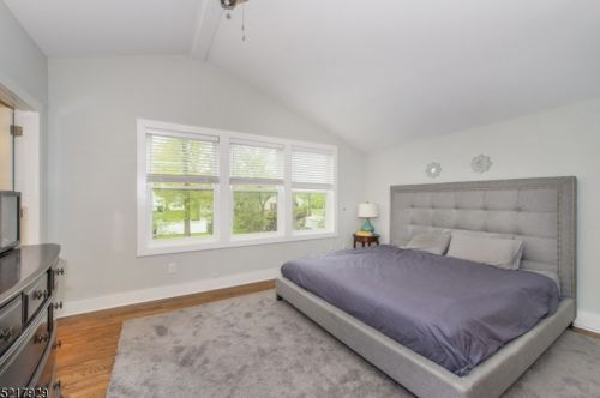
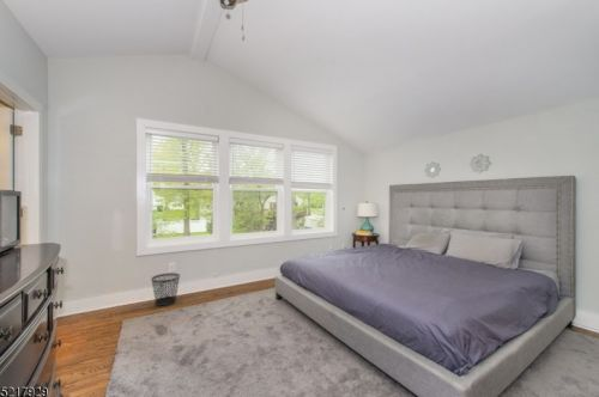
+ wastebasket (165, 289)
